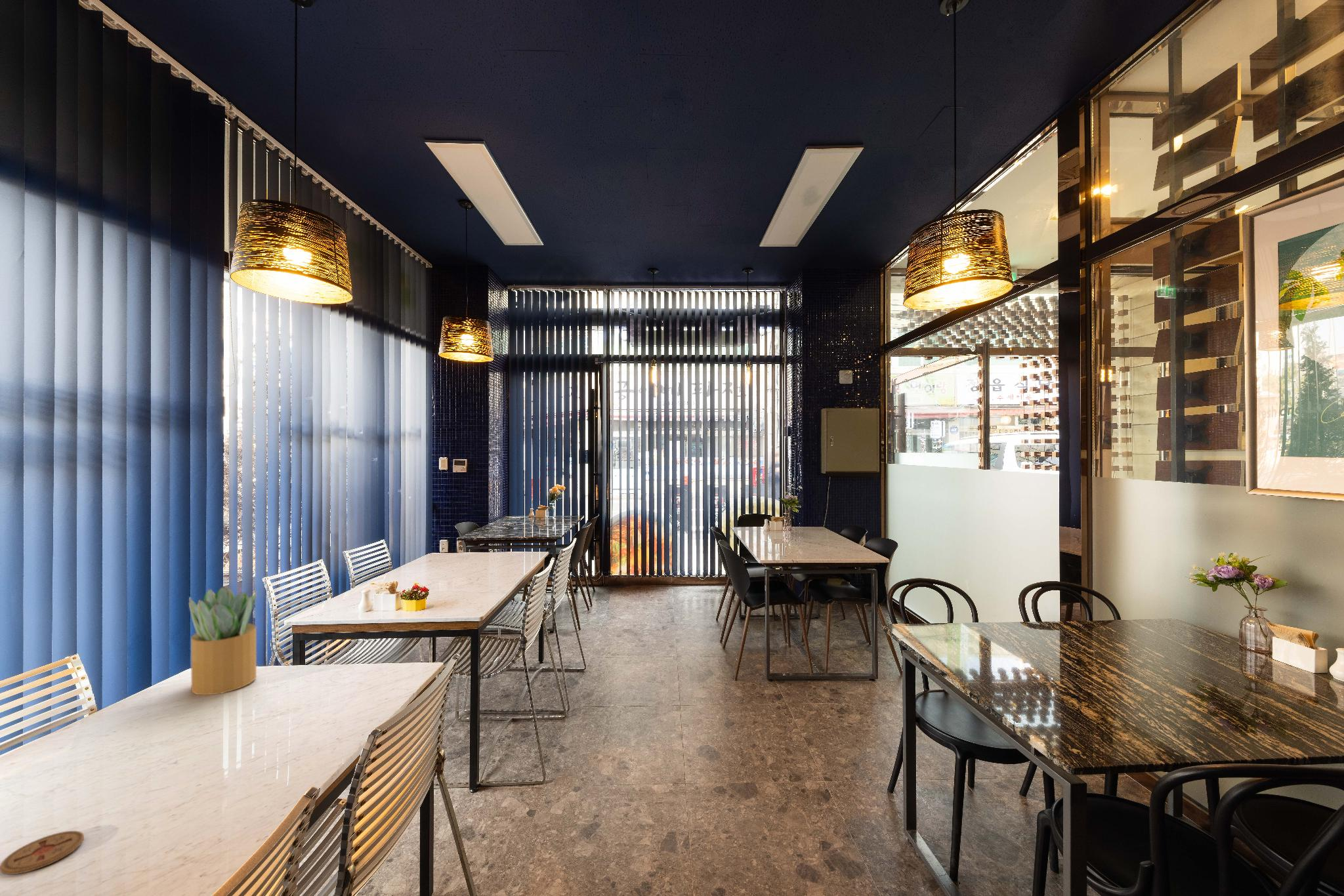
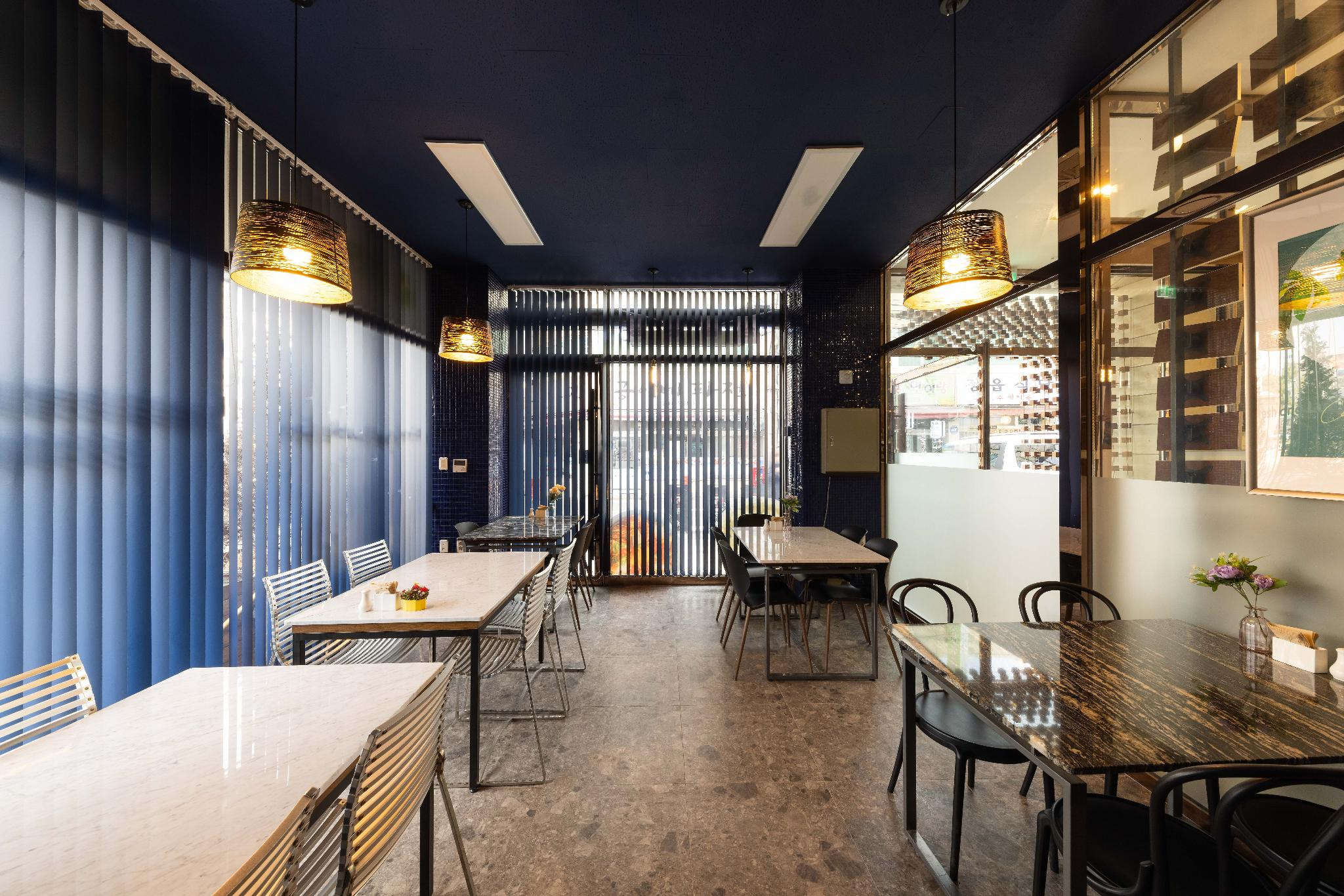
- potted plant (223, 638)
- coaster (43, 851)
